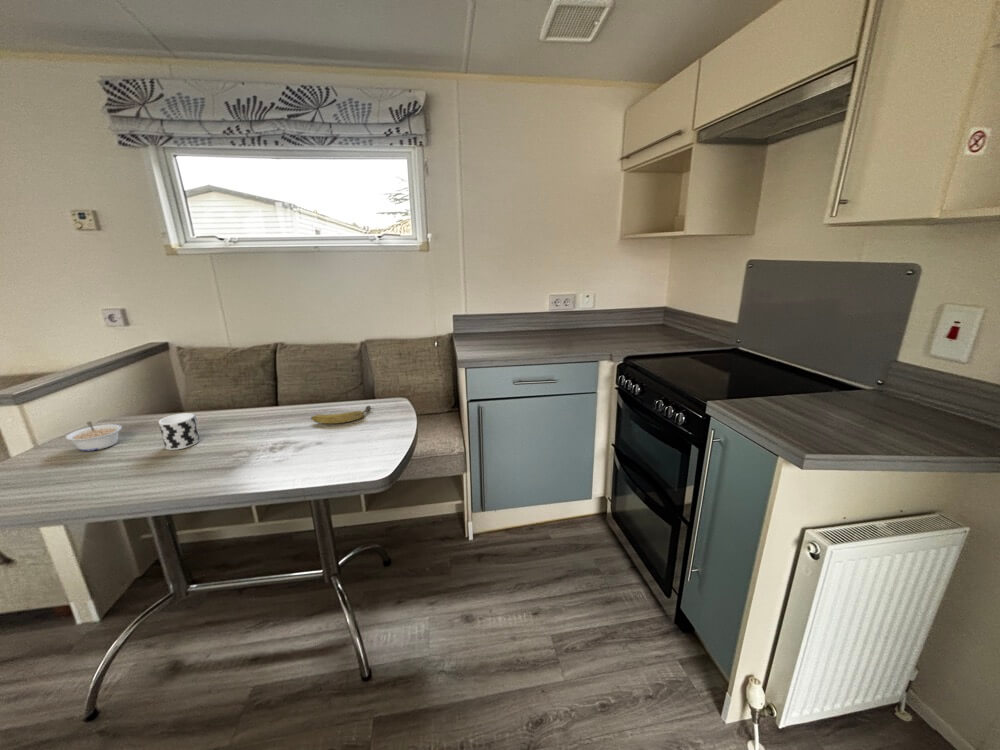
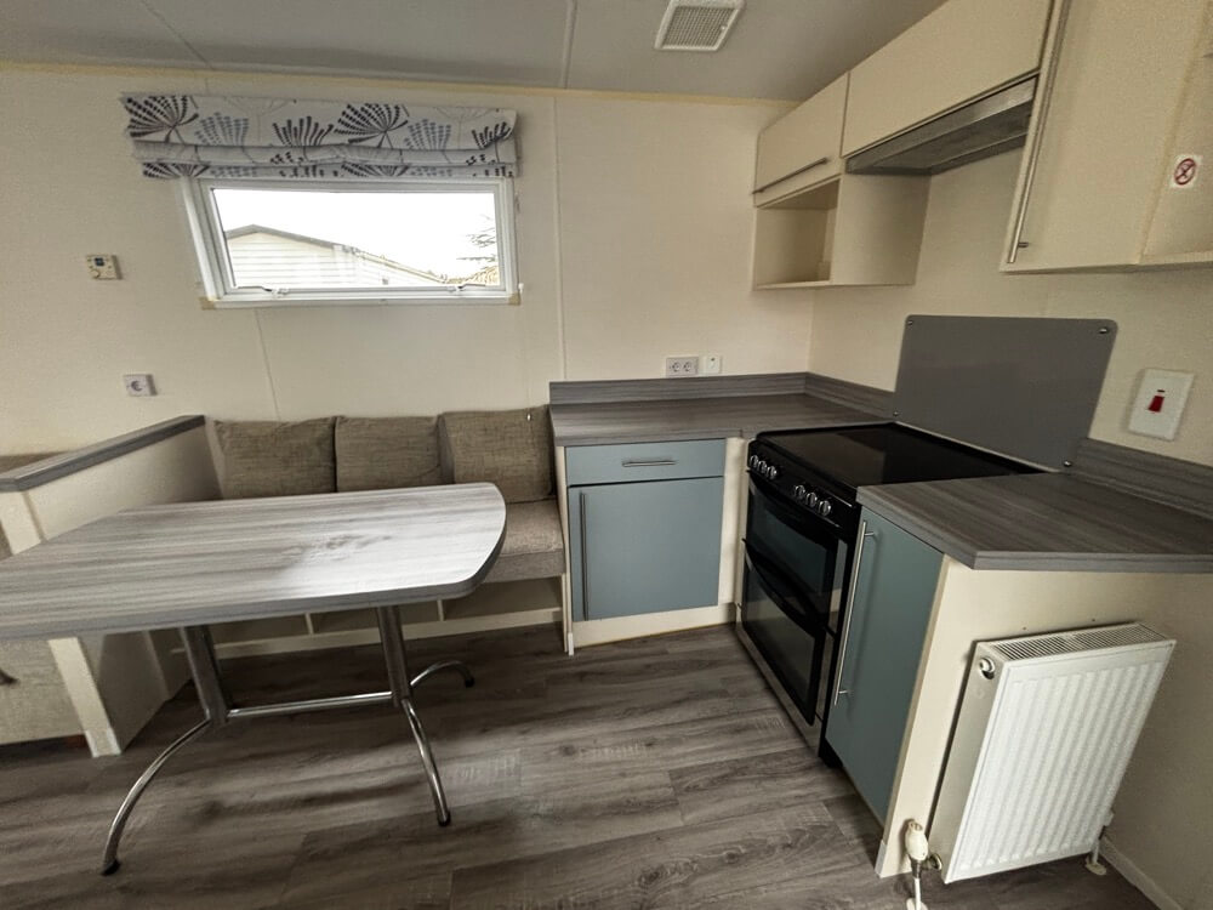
- fruit (340, 413)
- cup (183, 429)
- legume (94, 437)
